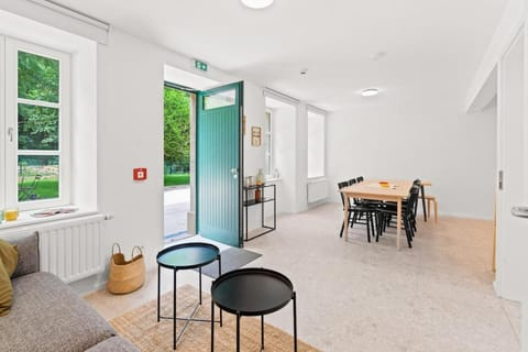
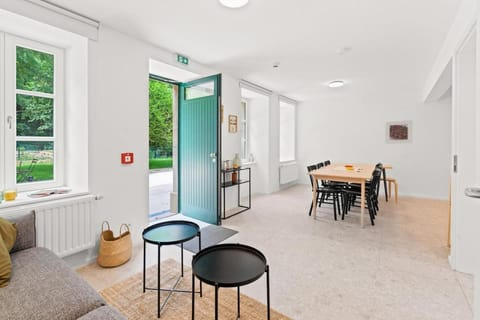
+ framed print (398, 132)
